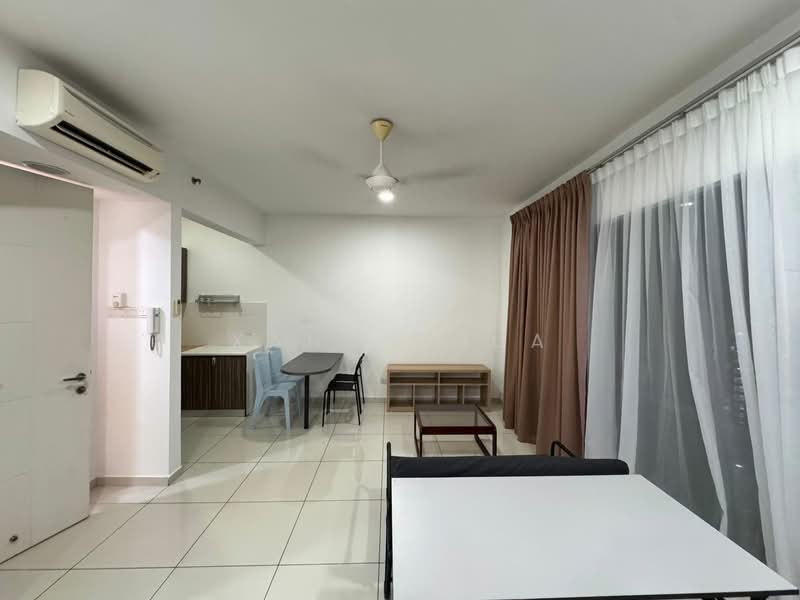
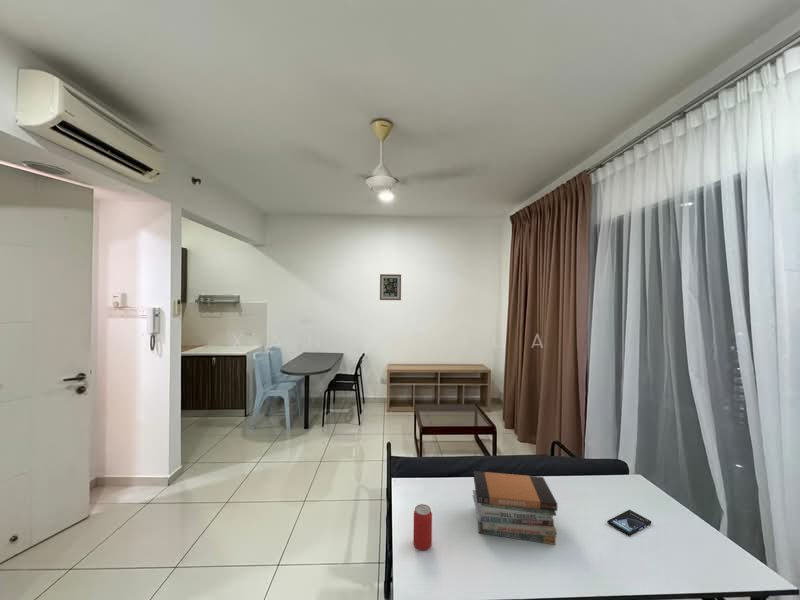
+ smartphone (629, 522)
+ beverage can (422, 526)
+ wall art (390, 287)
+ book stack (511, 504)
